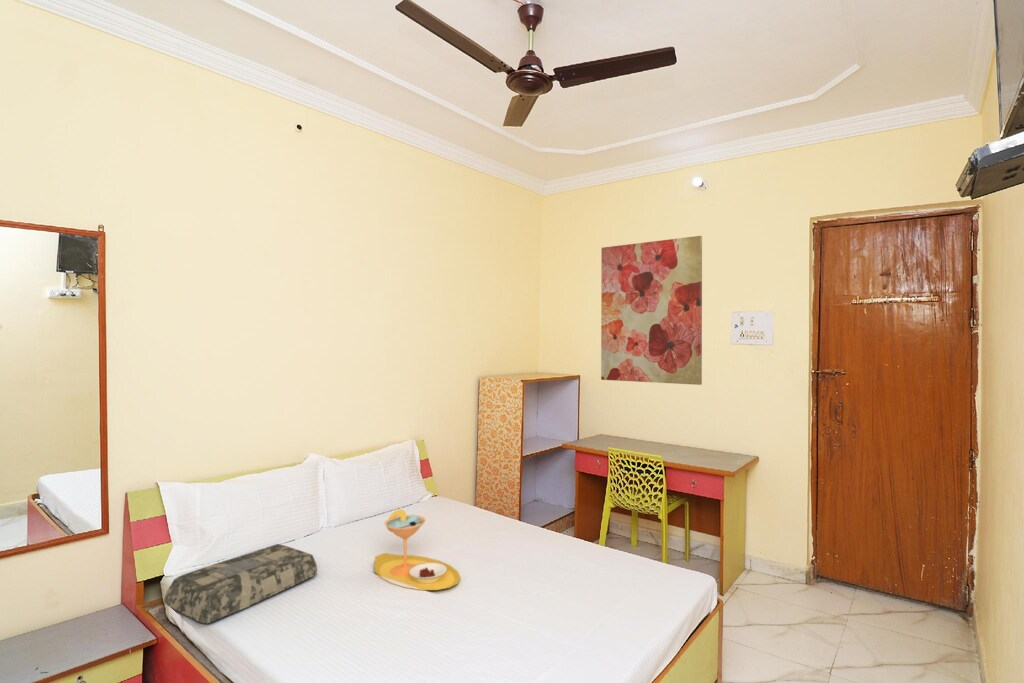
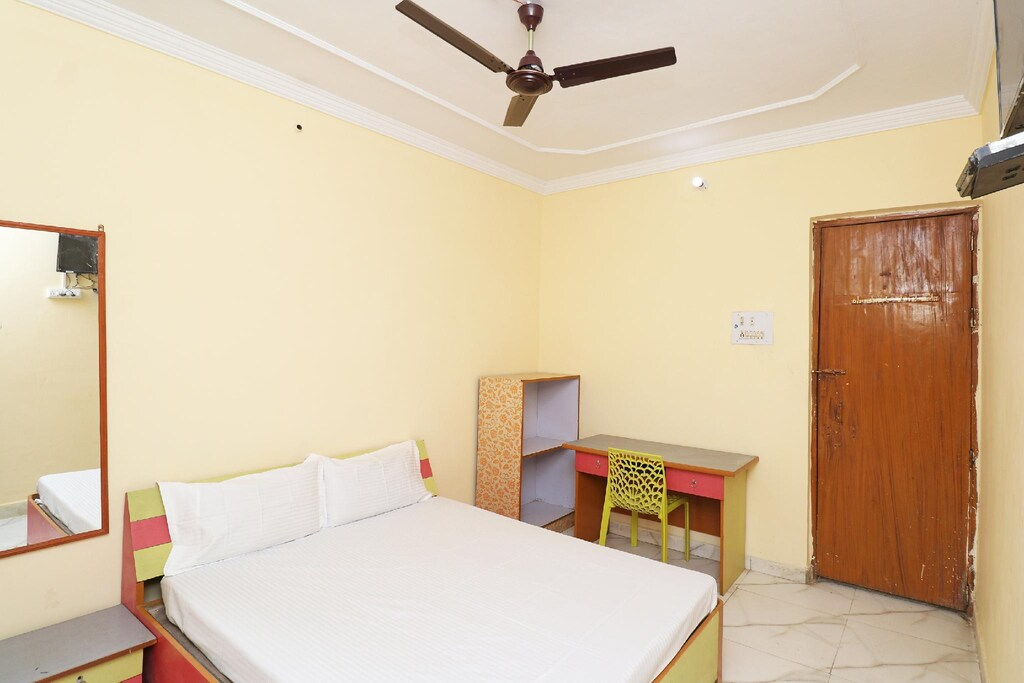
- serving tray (406, 544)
- wall art (648, 312)
- cushion (246, 576)
